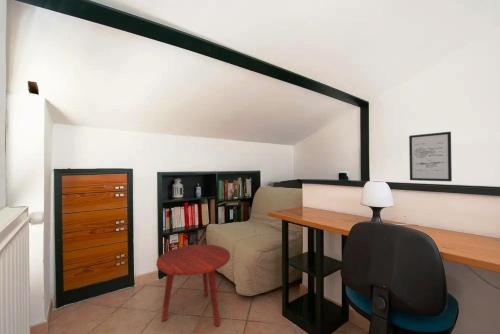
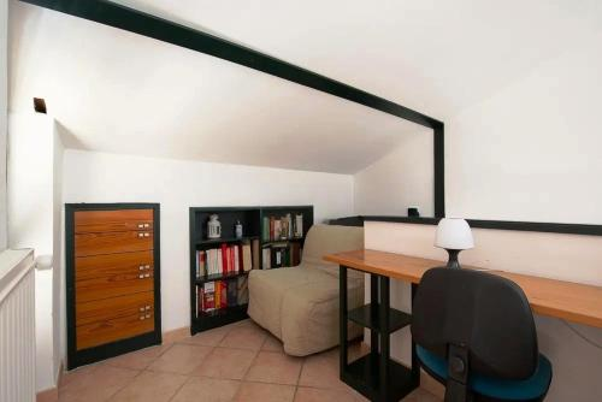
- side table (203, 284)
- wall art (429, 157)
